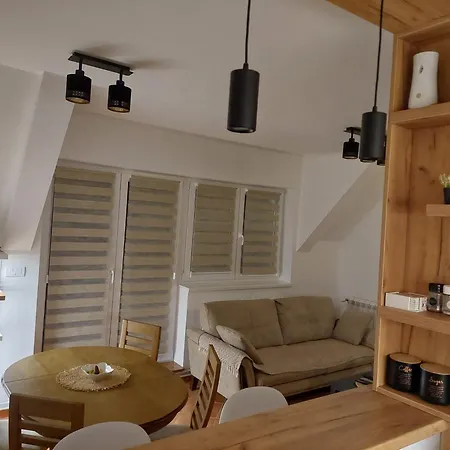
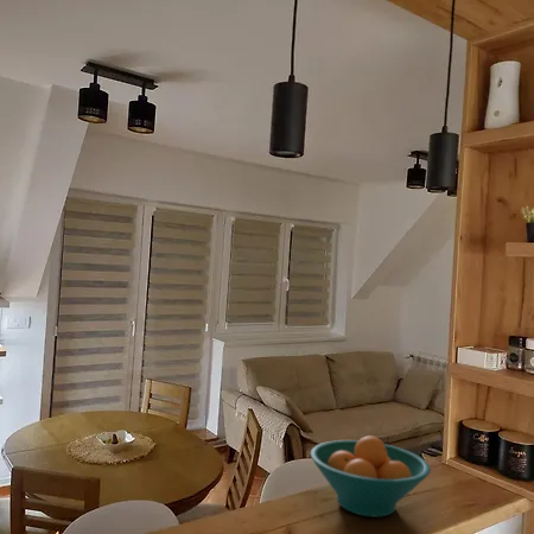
+ fruit bowl (368, 471)
